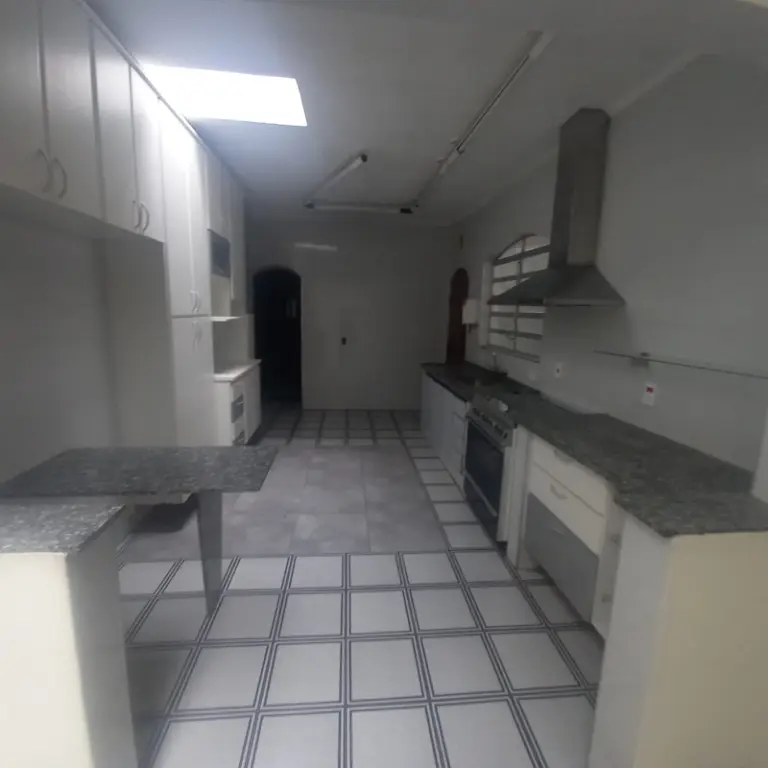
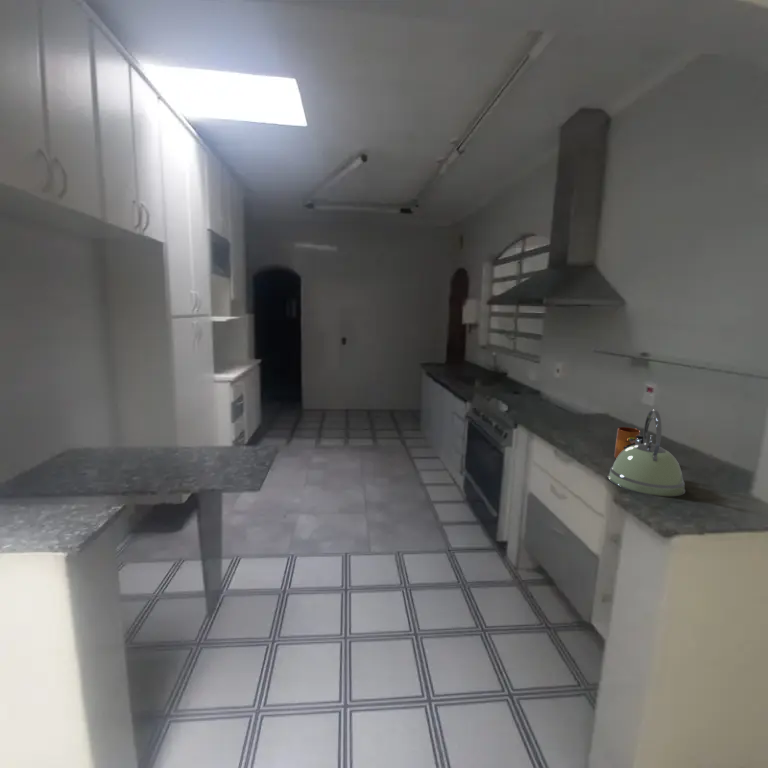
+ mug (625, 442)
+ kettle (648, 445)
